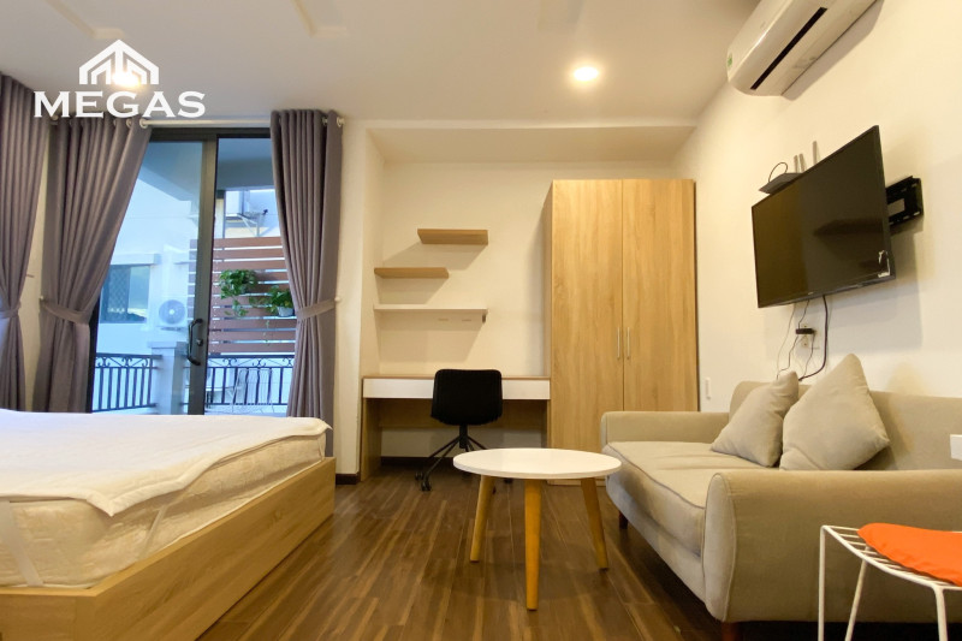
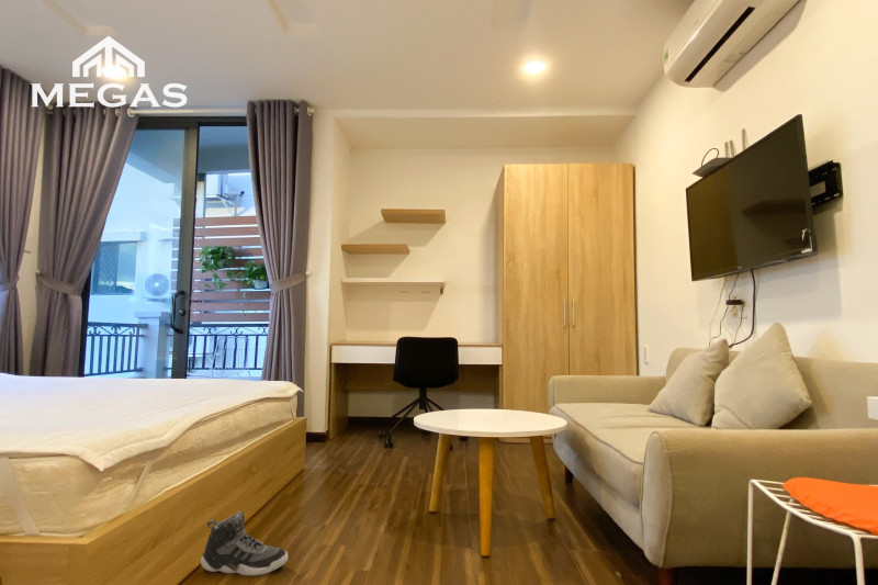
+ sneaker (245, 541)
